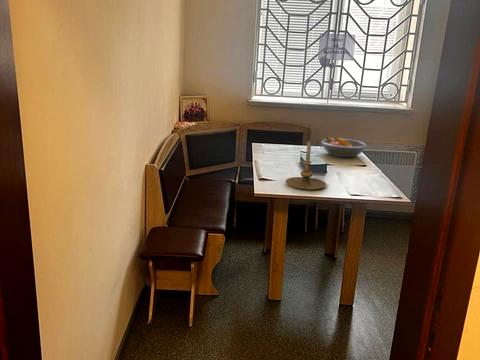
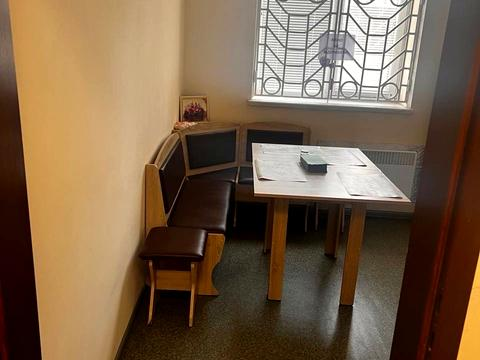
- candle holder (307, 163)
- fruit bowl (343, 147)
